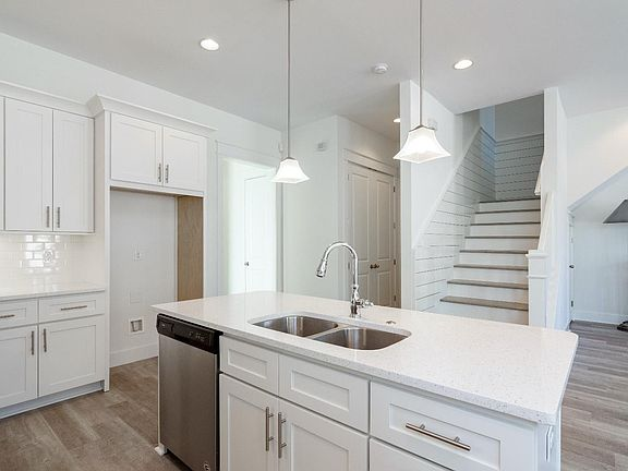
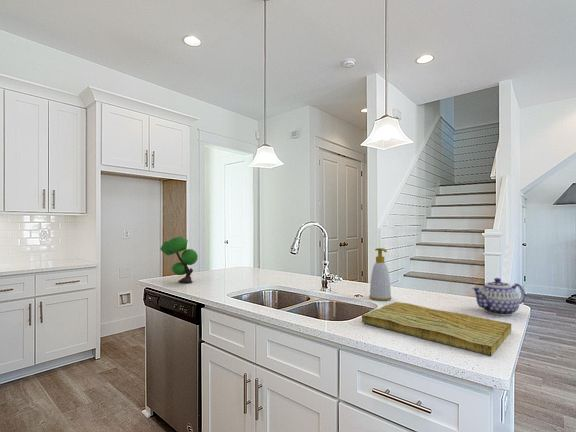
+ plant (179, 258)
+ teapot (498, 295)
+ cutting board (433, 321)
+ soap bottle (380, 273)
